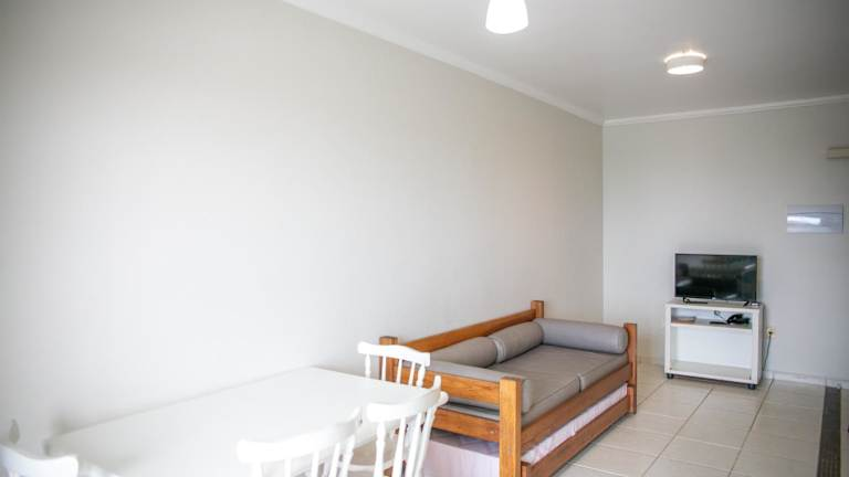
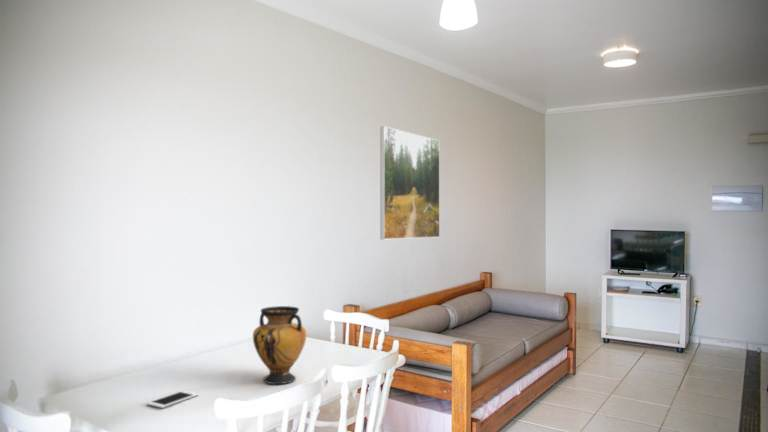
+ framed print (412, 186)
+ cell phone (173, 398)
+ vase (279, 344)
